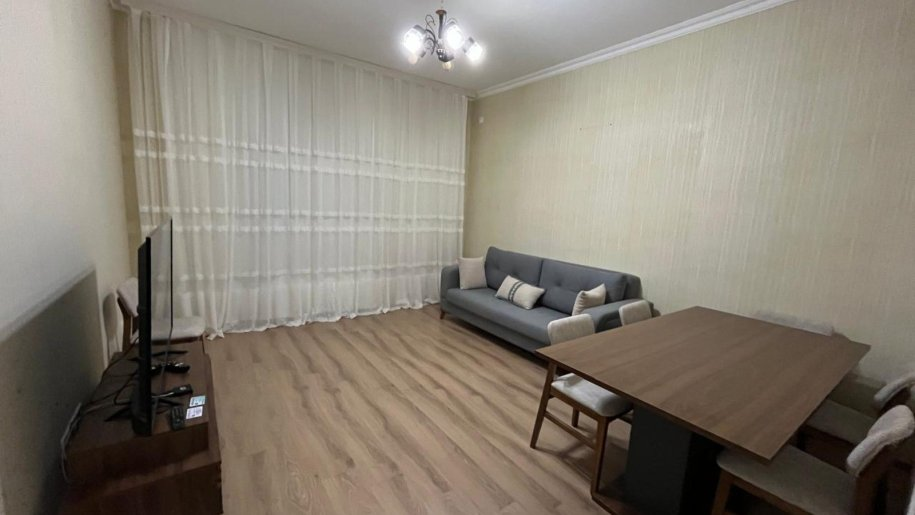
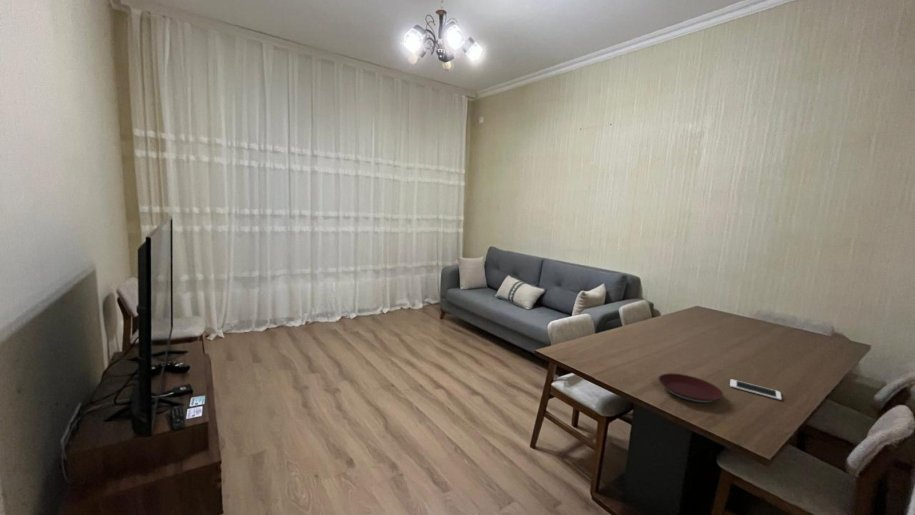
+ plate (689, 389)
+ cell phone (754, 389)
